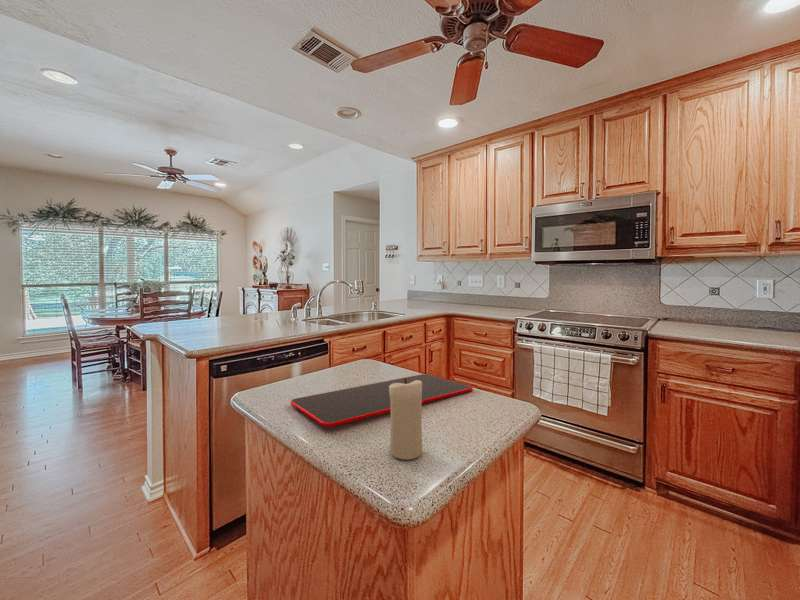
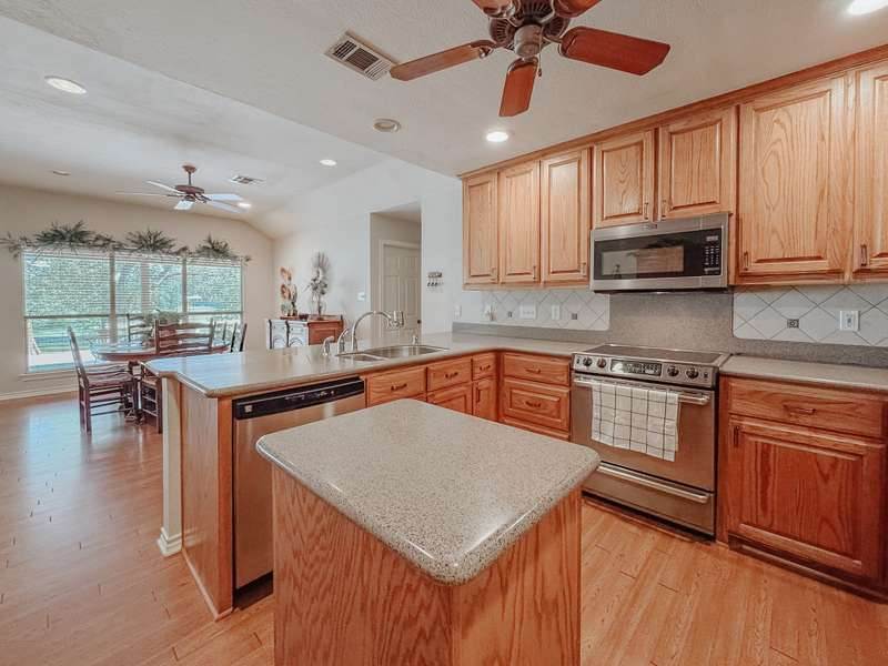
- cutting board (387, 395)
- candle (405, 414)
